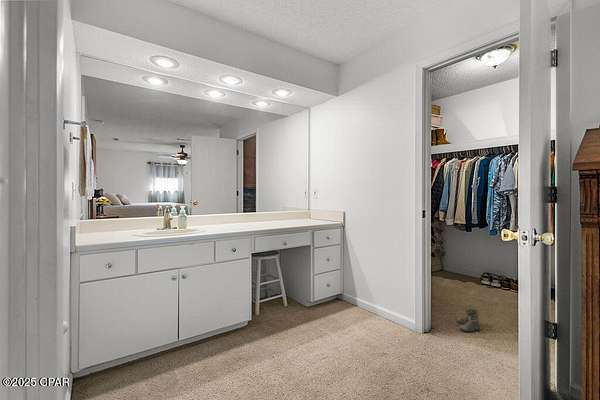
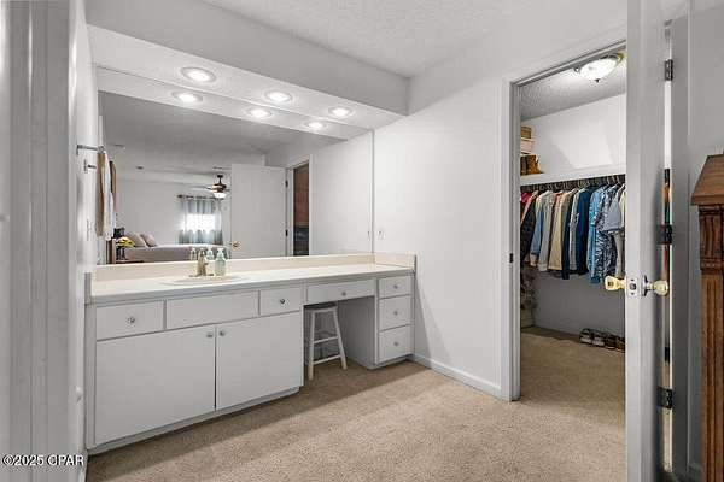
- boots (468, 318)
